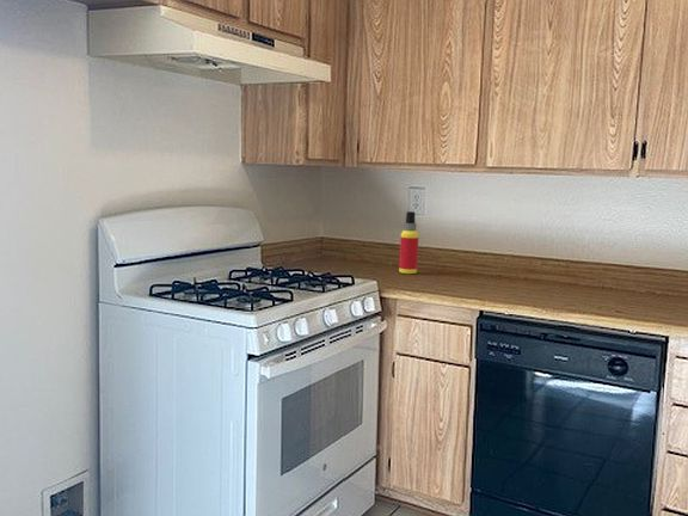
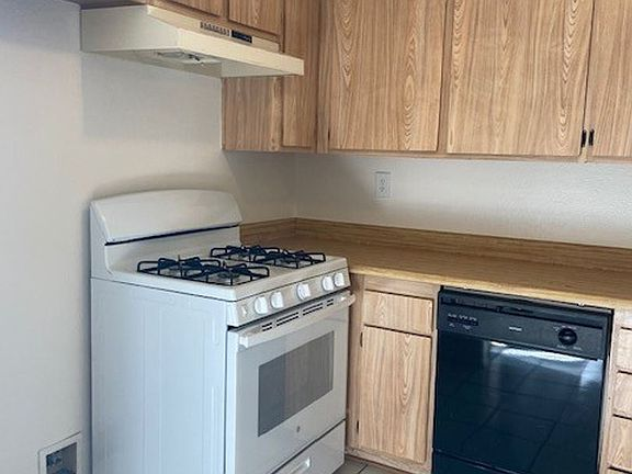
- spray bottle (408, 241)
